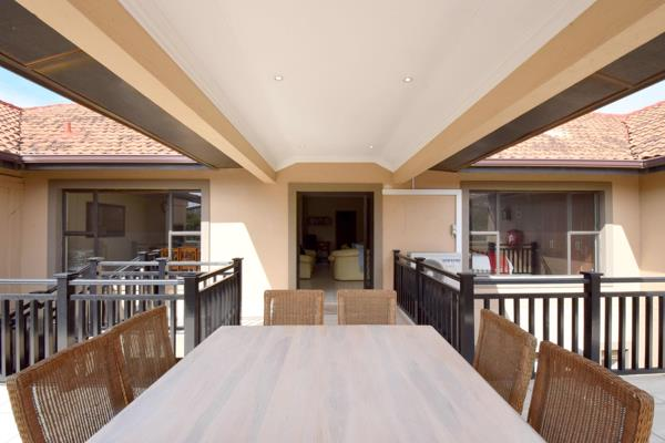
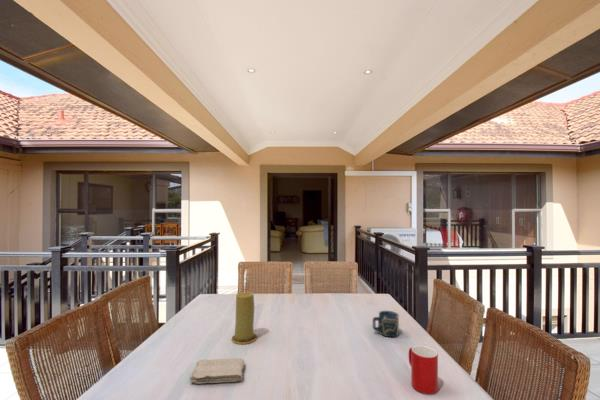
+ candle (244, 315)
+ cup (385, 323)
+ washcloth (218, 369)
+ cup (422, 366)
